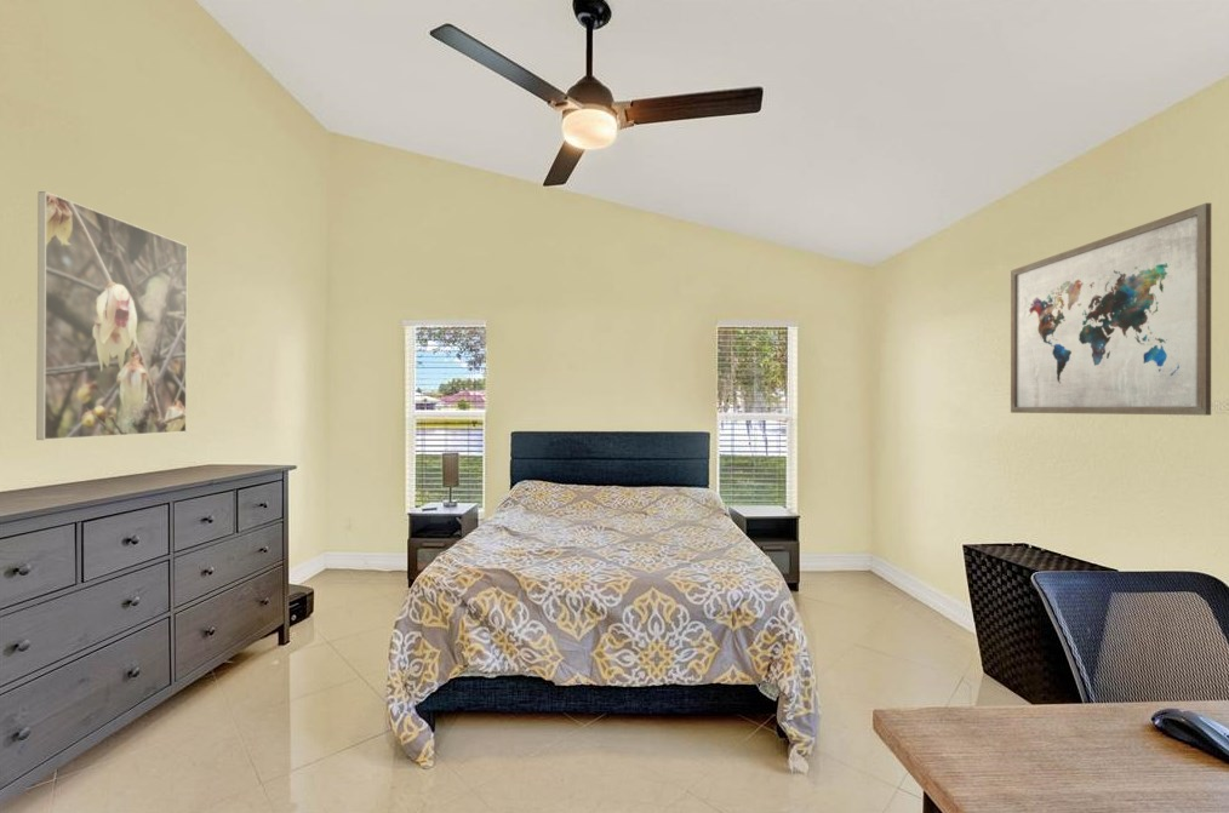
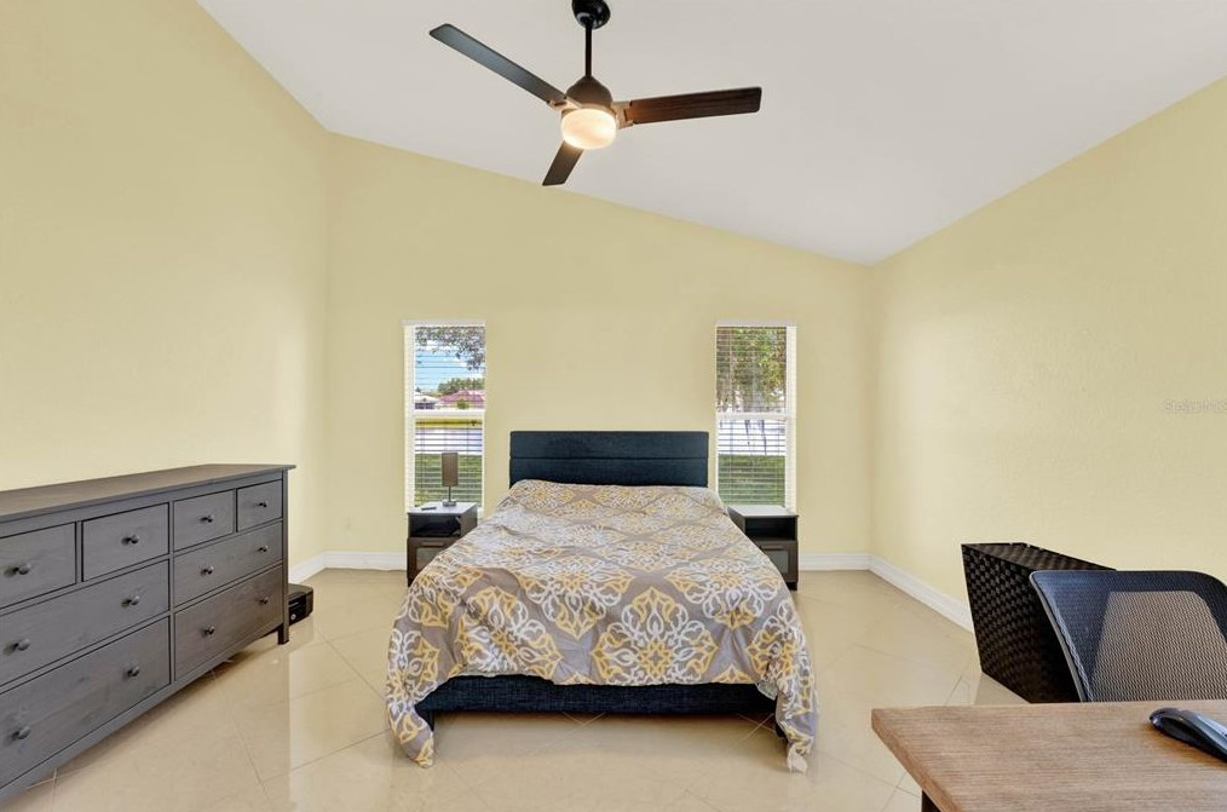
- wall art (1091, 328)
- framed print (122, 328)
